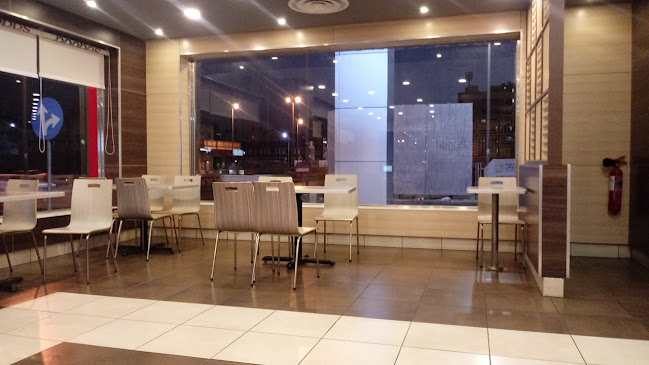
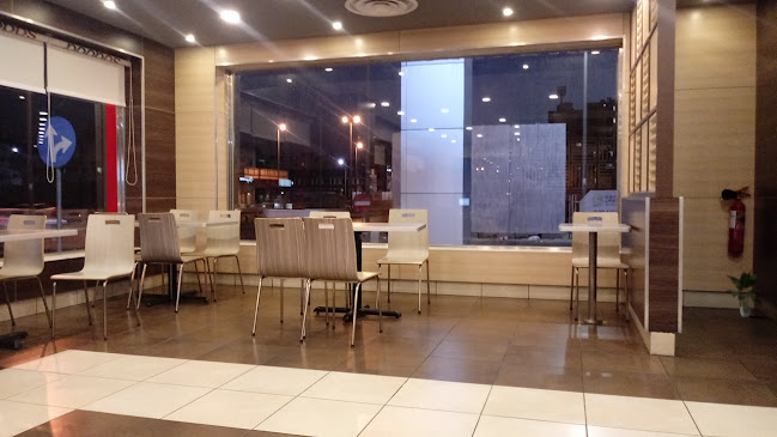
+ potted plant (742, 295)
